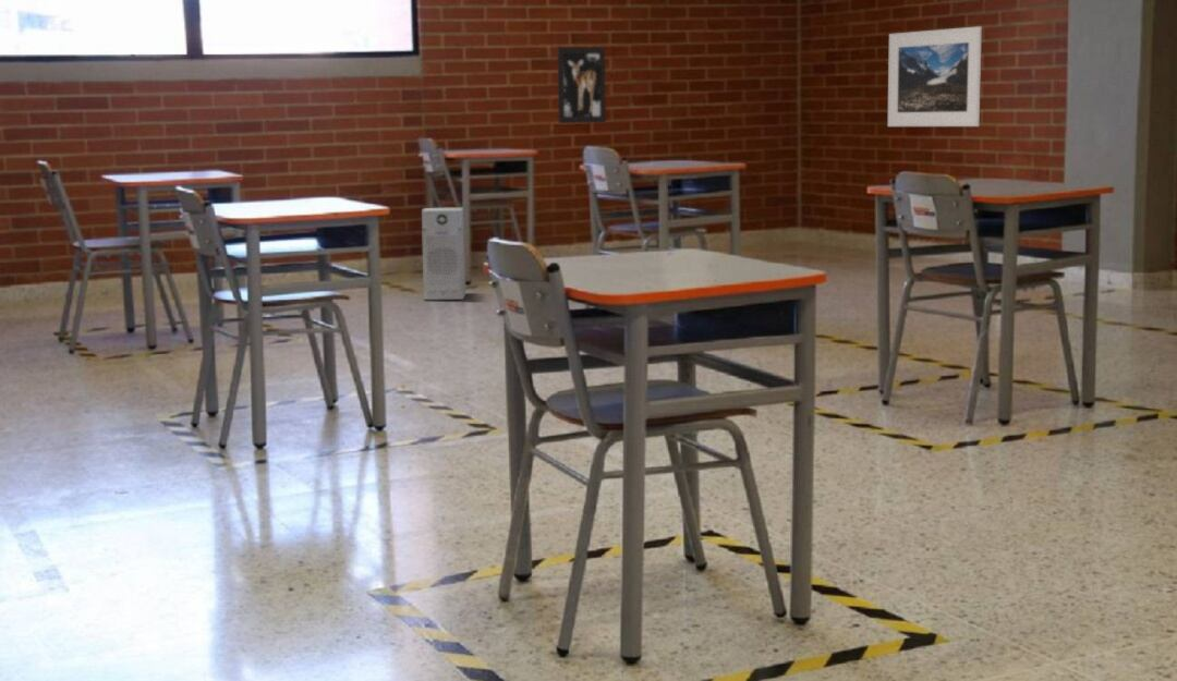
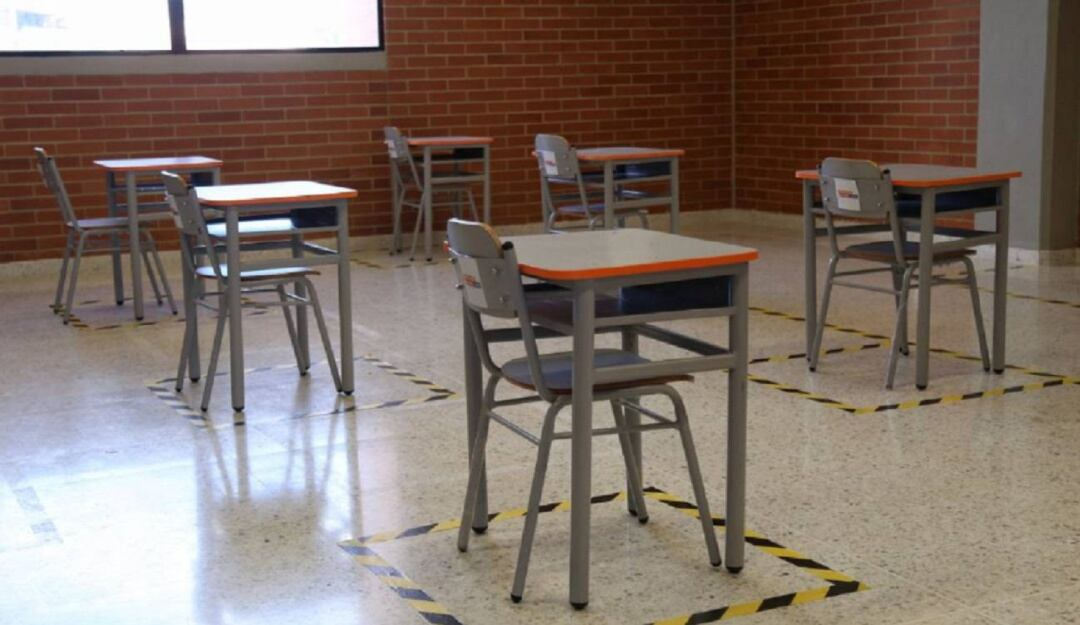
- air purifier (444, 253)
- wall art (581, 85)
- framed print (932, 78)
